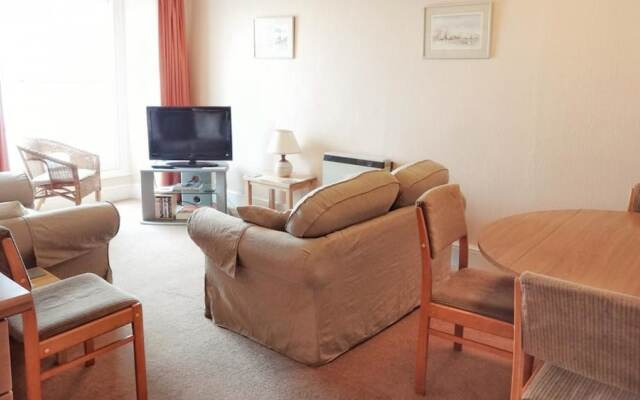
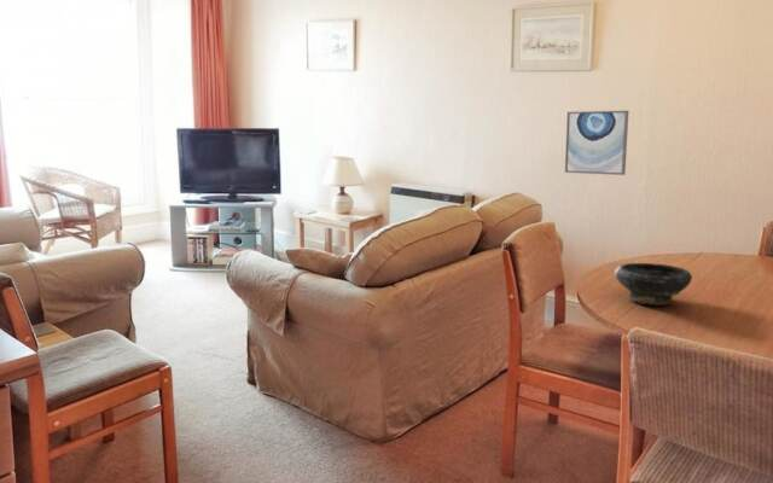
+ wall art (595, 142)
+ bowl (651, 284)
